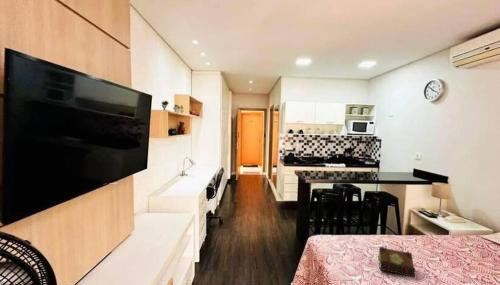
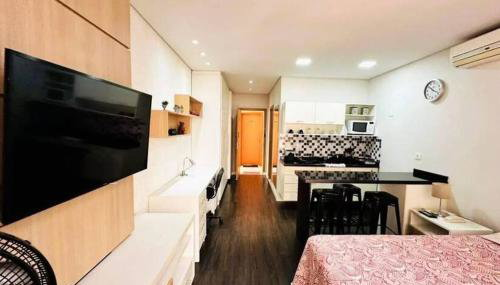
- book (399, 261)
